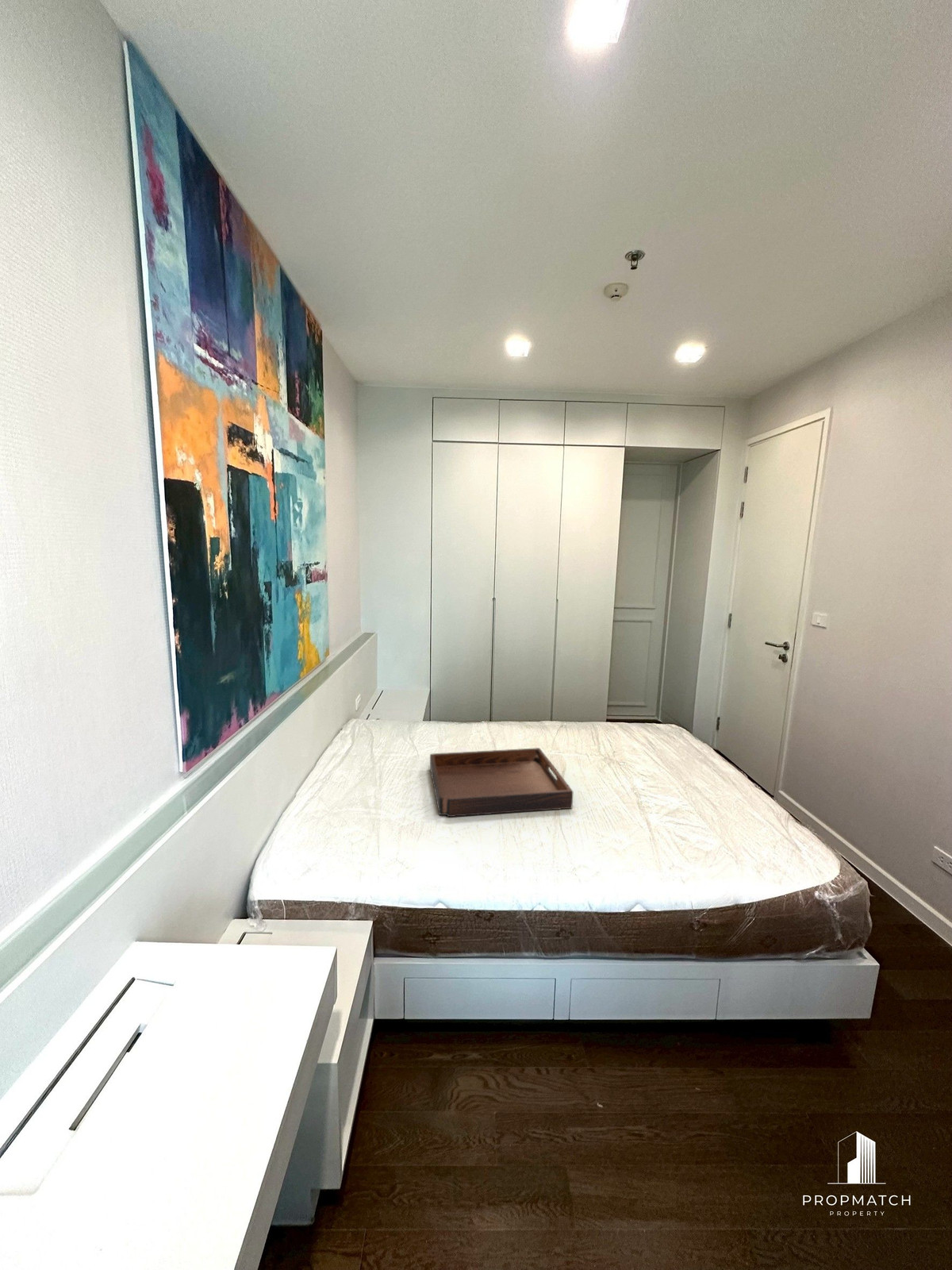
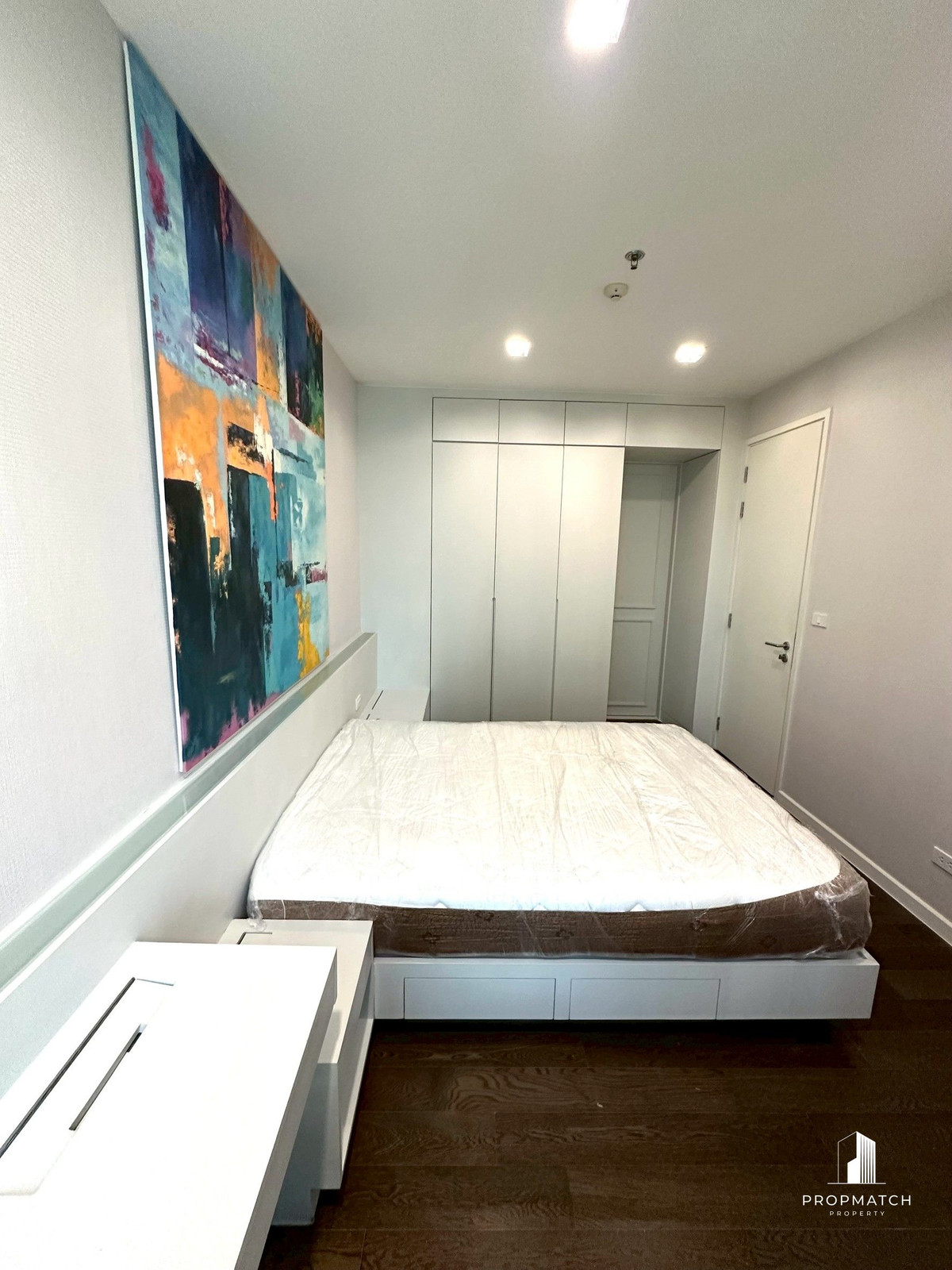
- serving tray (495, 778)
